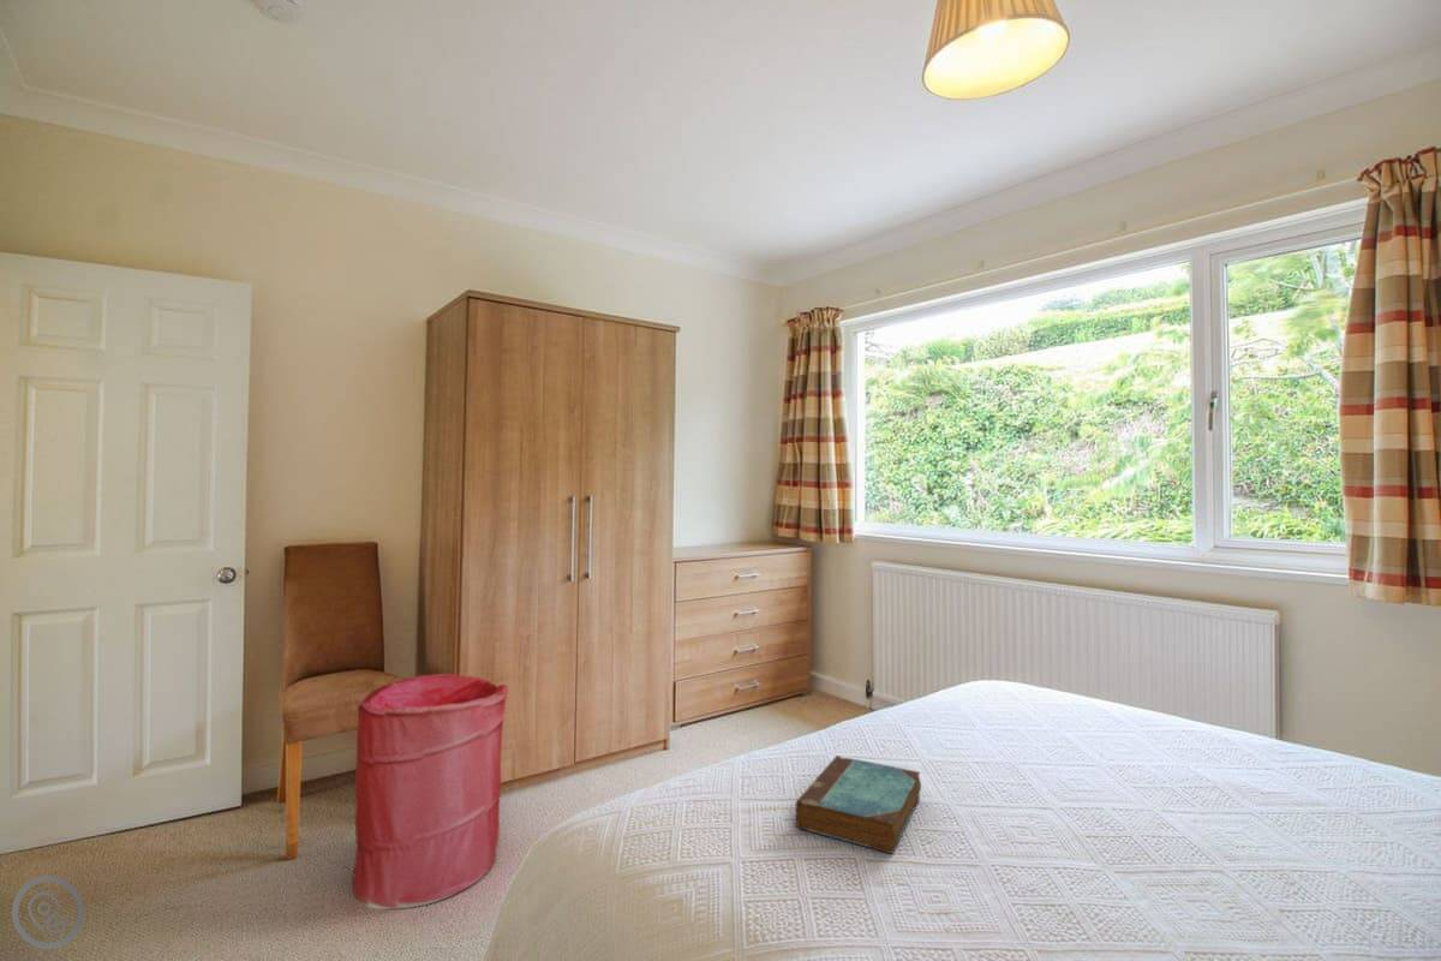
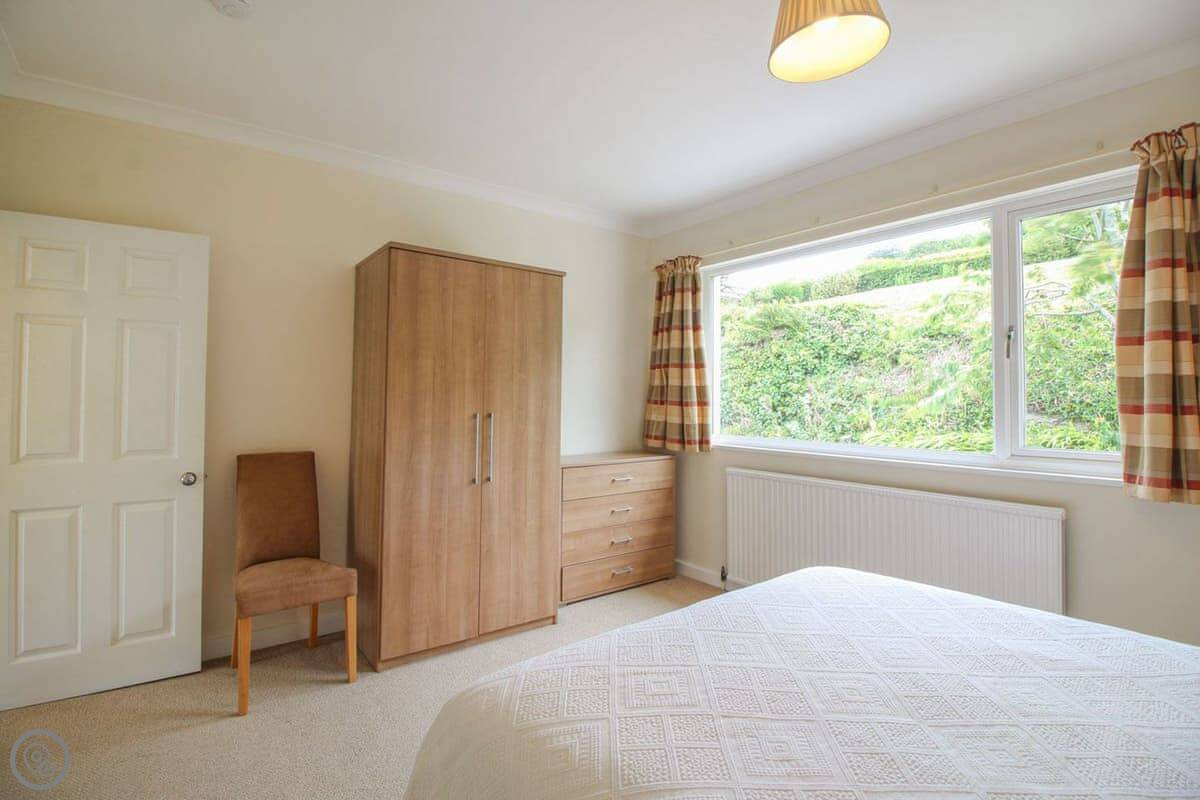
- laundry hamper (434, 775)
- book (861, 798)
